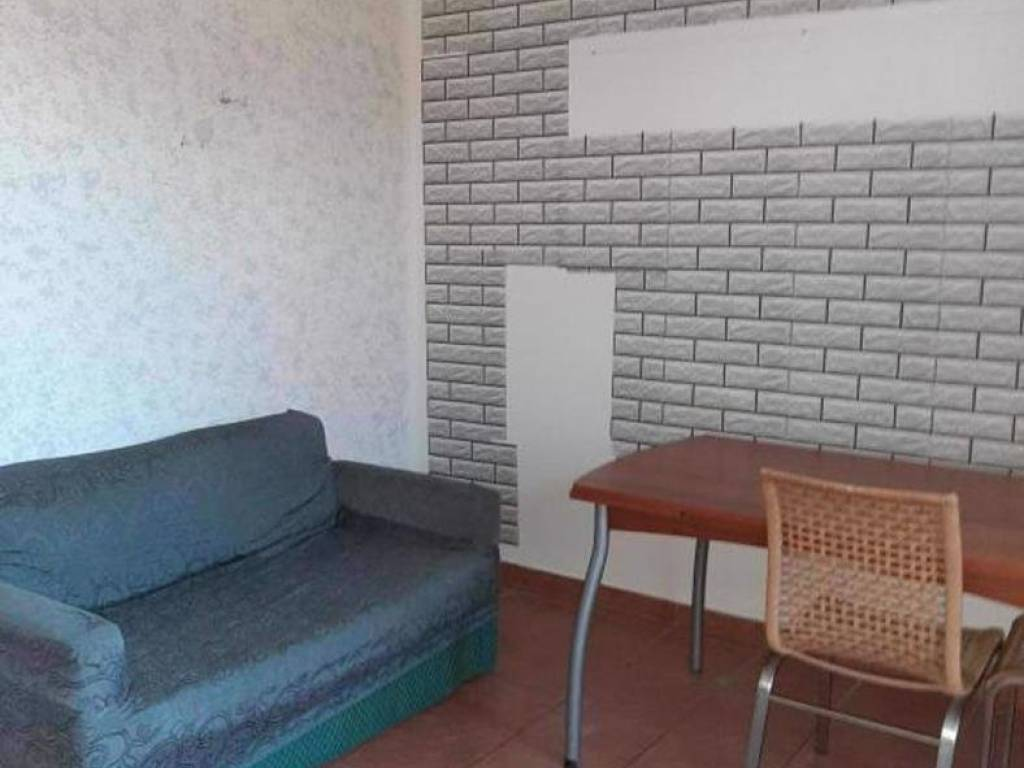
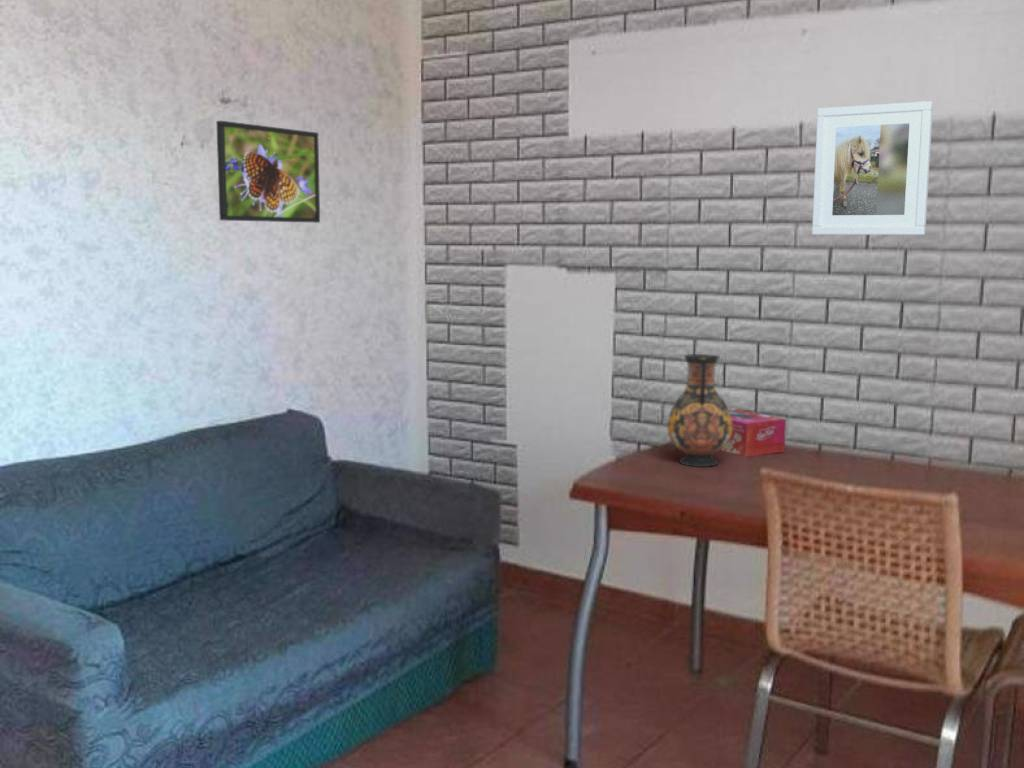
+ tissue box (733, 429)
+ vase (700, 409)
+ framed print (271, 174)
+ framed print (870, 170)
